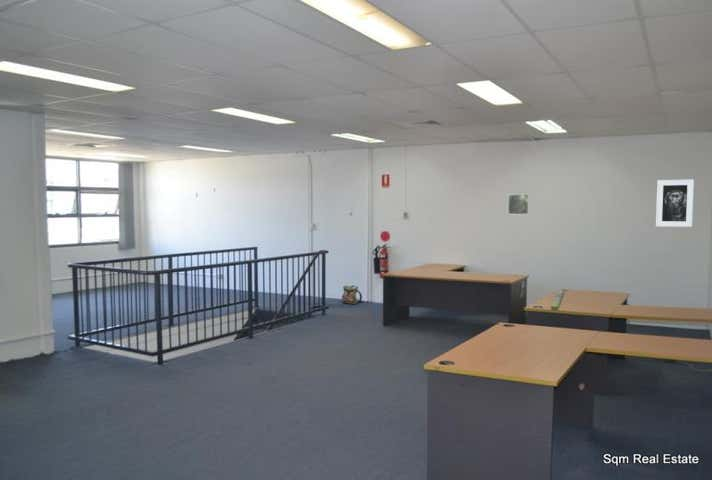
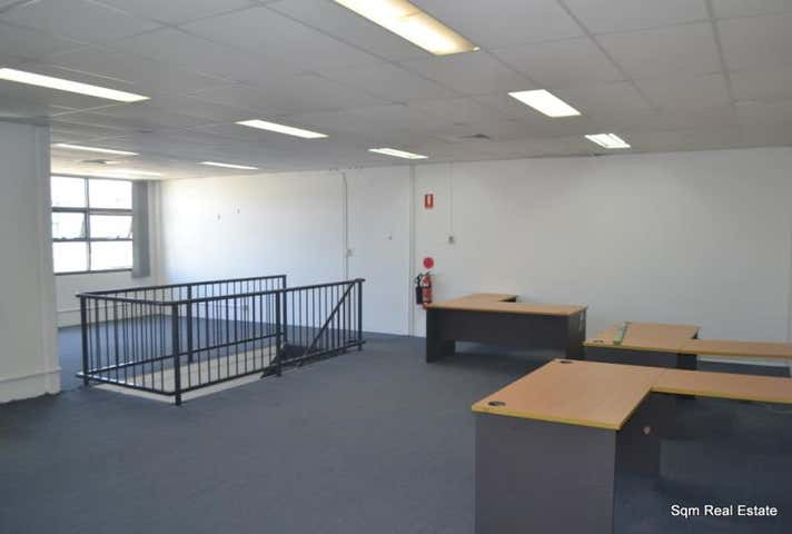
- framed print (674, 203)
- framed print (518, 204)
- backpack (353, 294)
